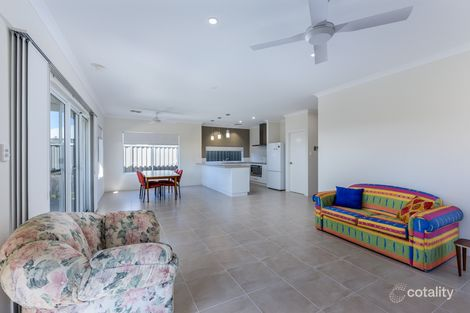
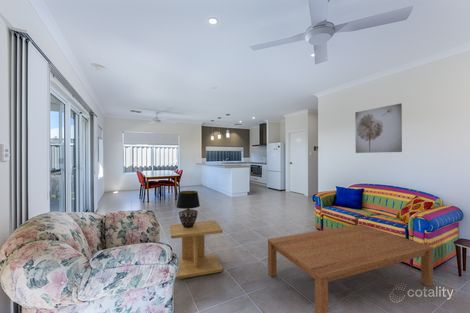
+ coffee table (346, 260)
+ side table (195, 247)
+ wall art (376, 130)
+ table lamp (188, 208)
